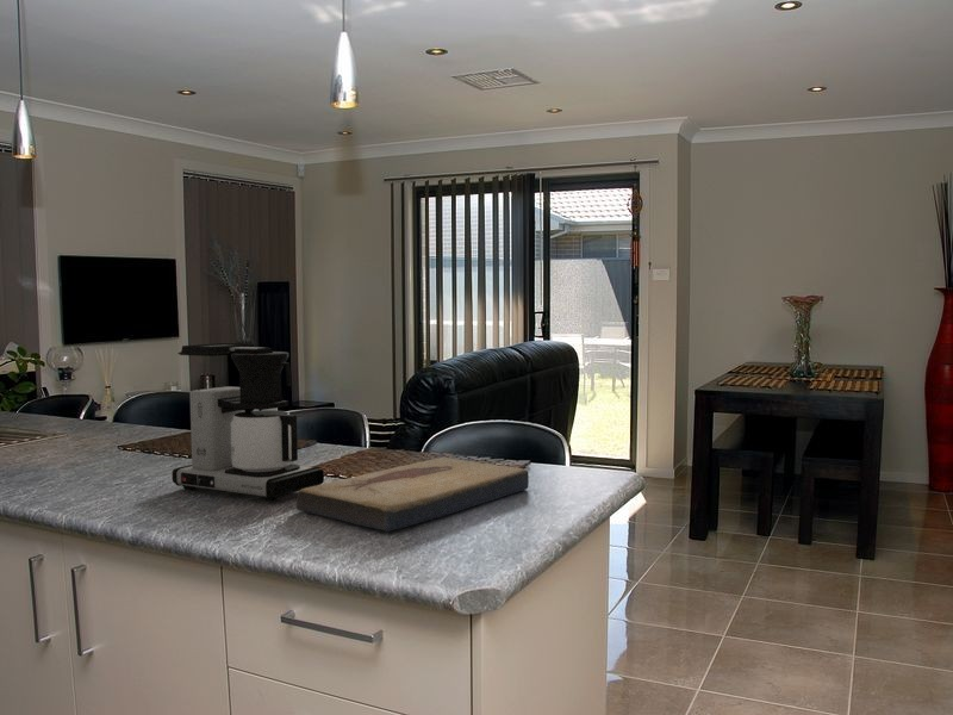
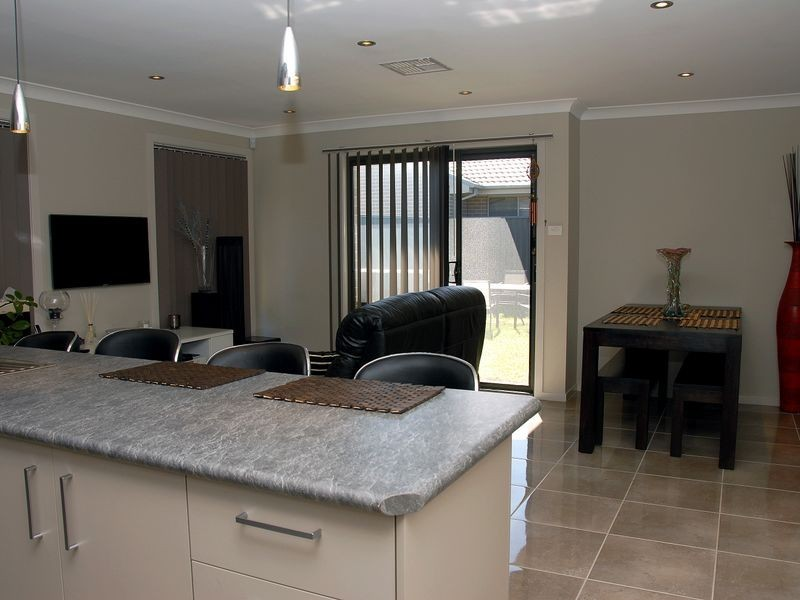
- coffee maker (245, 417)
- fish fossil (419, 487)
